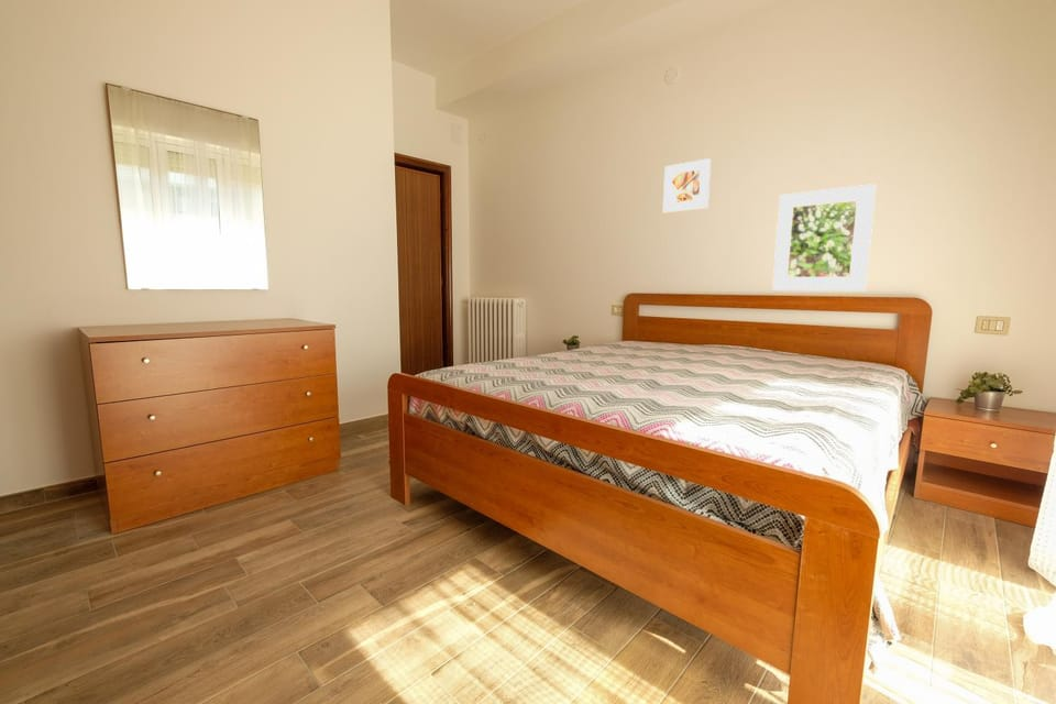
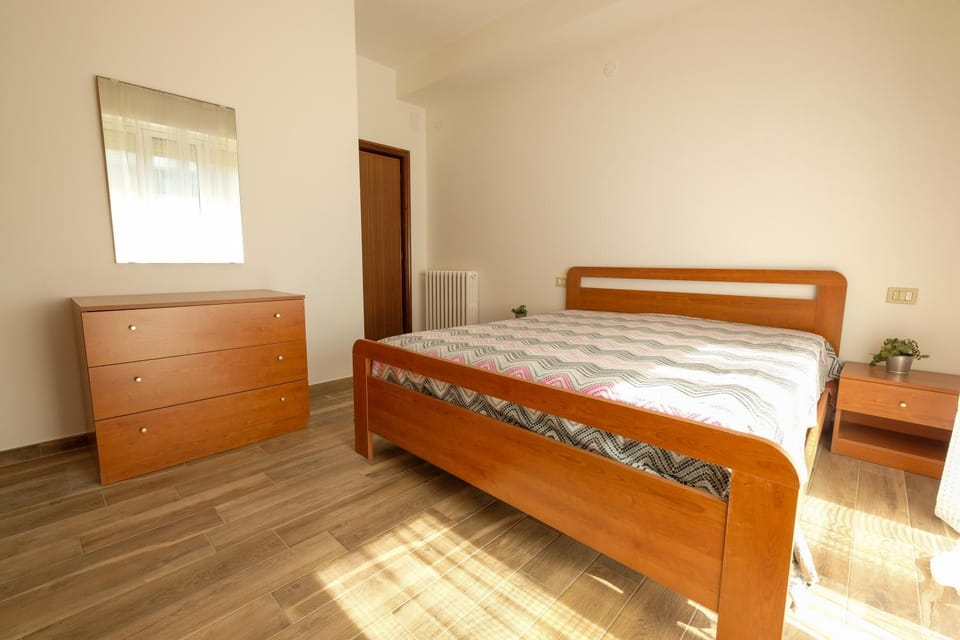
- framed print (821, 240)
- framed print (685, 186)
